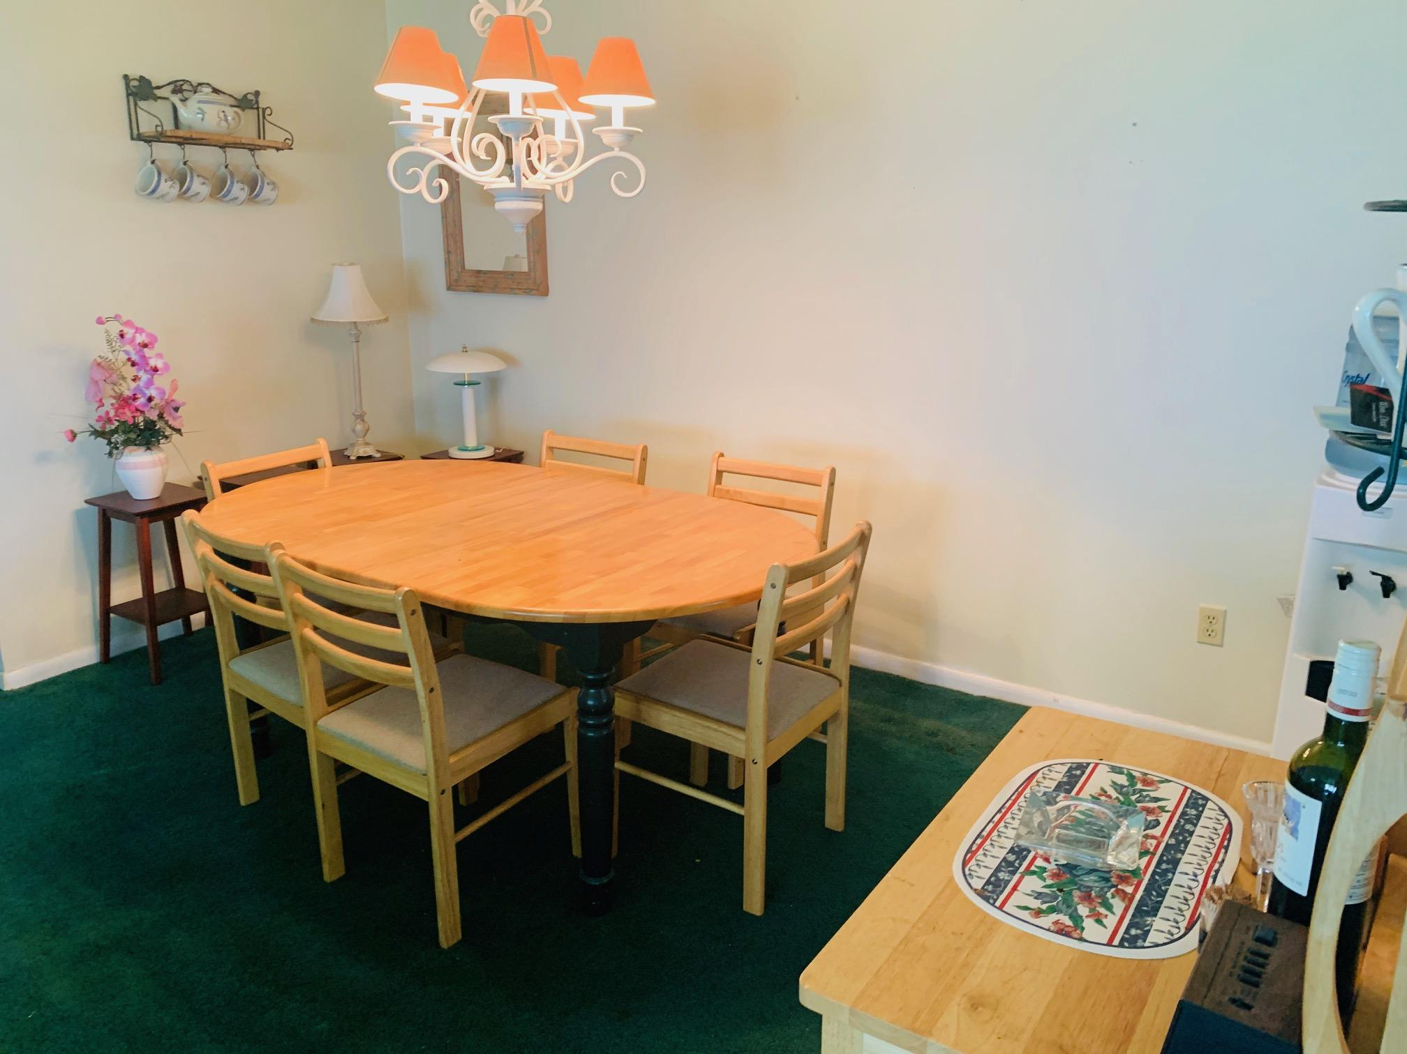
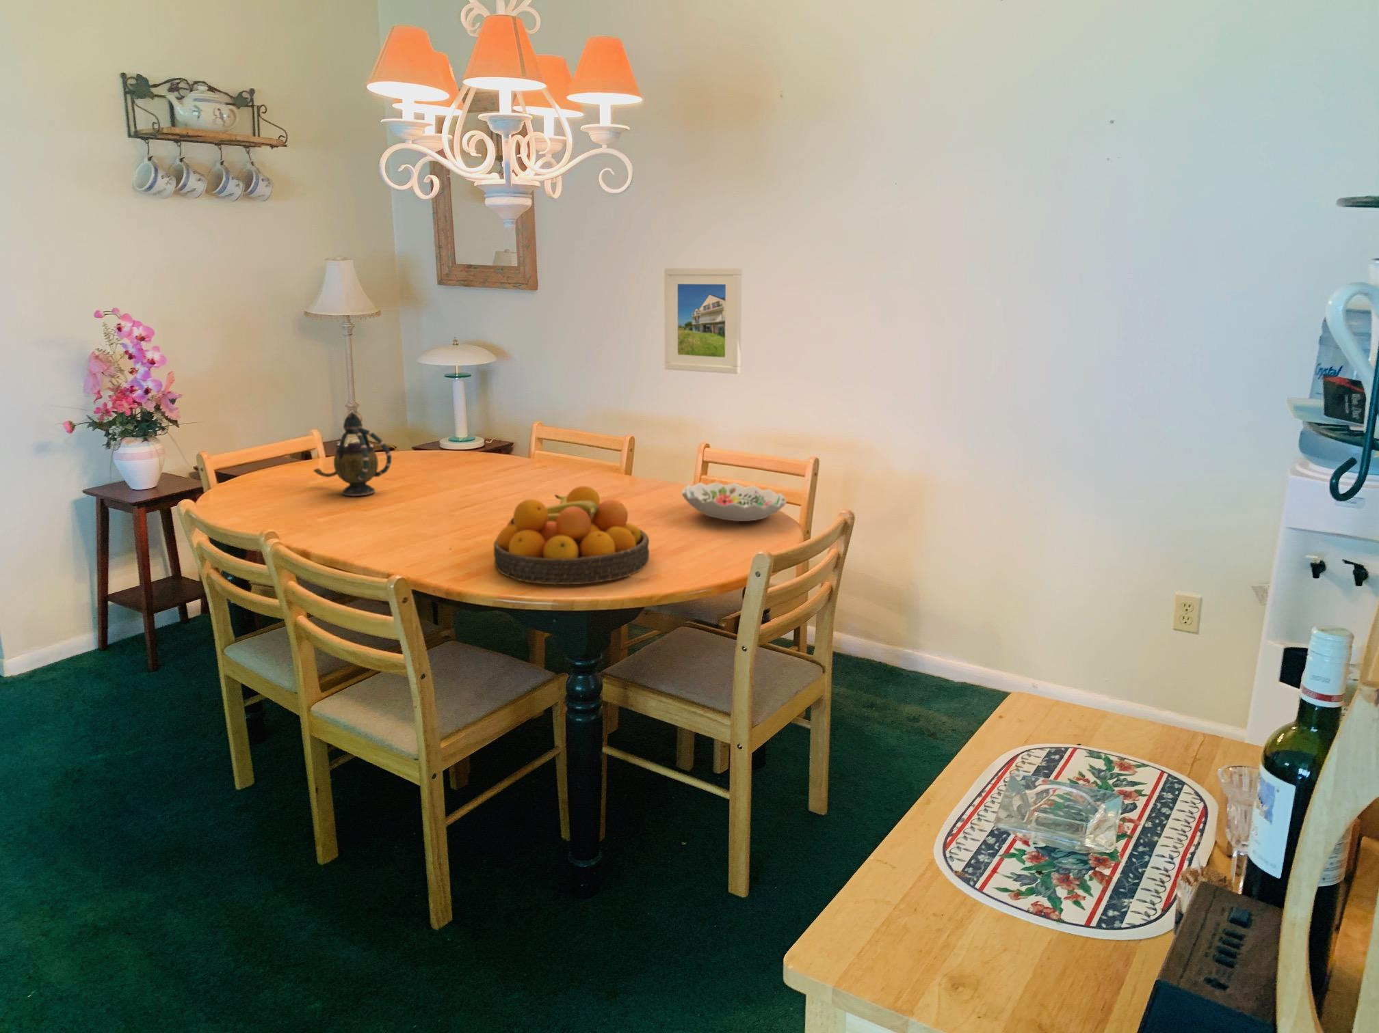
+ decorative bowl (733, 502)
+ fruit bowl (571, 528)
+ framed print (701, 320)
+ teapot (345, 451)
